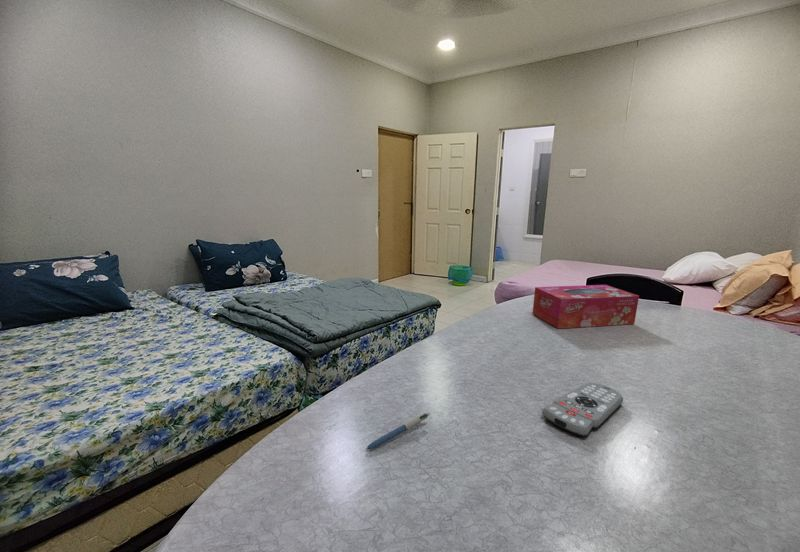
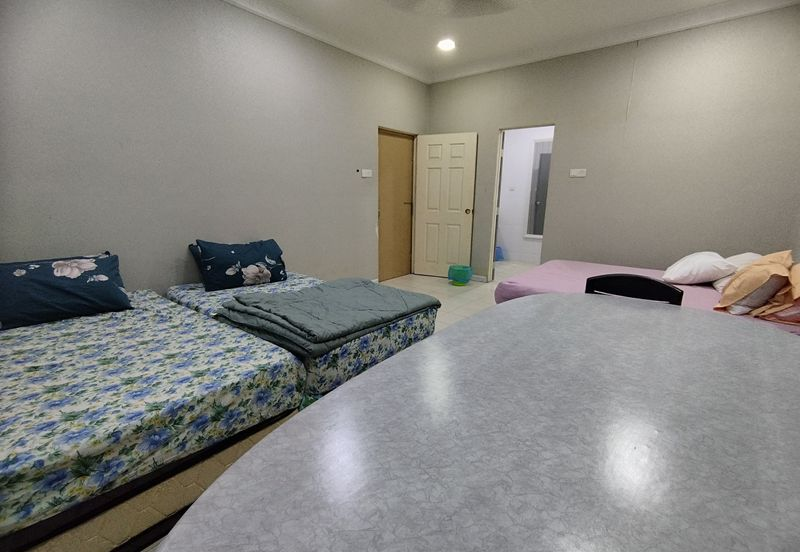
- tissue box (583, 305)
- remote control (586, 406)
- pen (398, 429)
